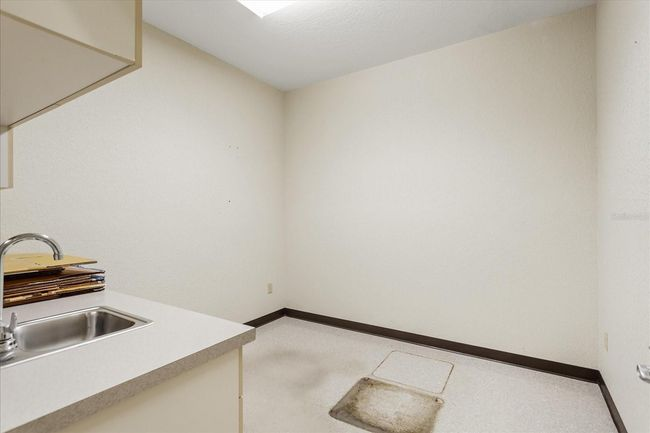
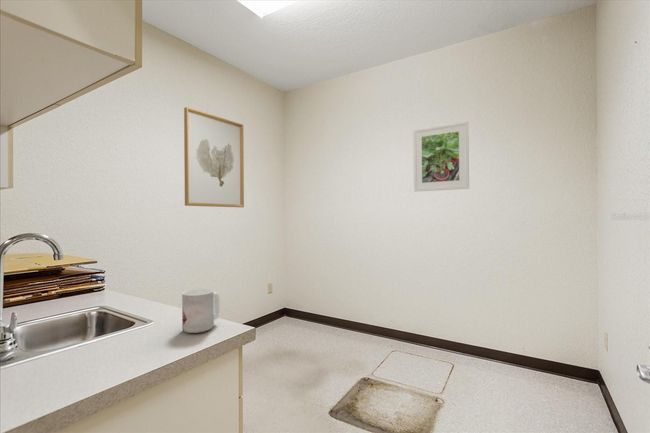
+ wall art (216, 161)
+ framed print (440, 157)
+ mug (200, 309)
